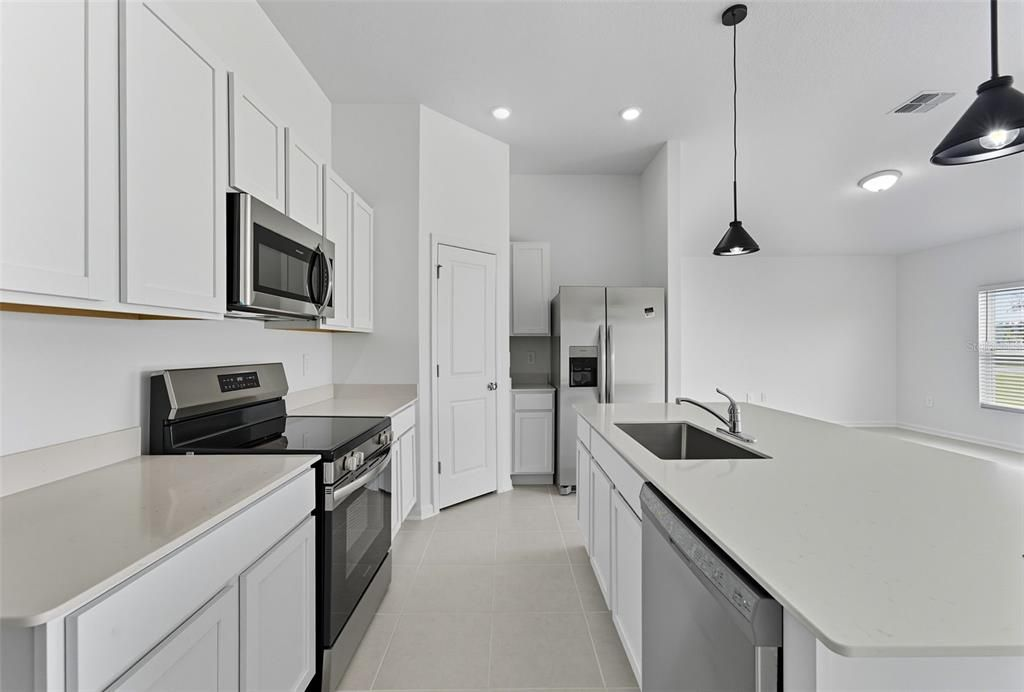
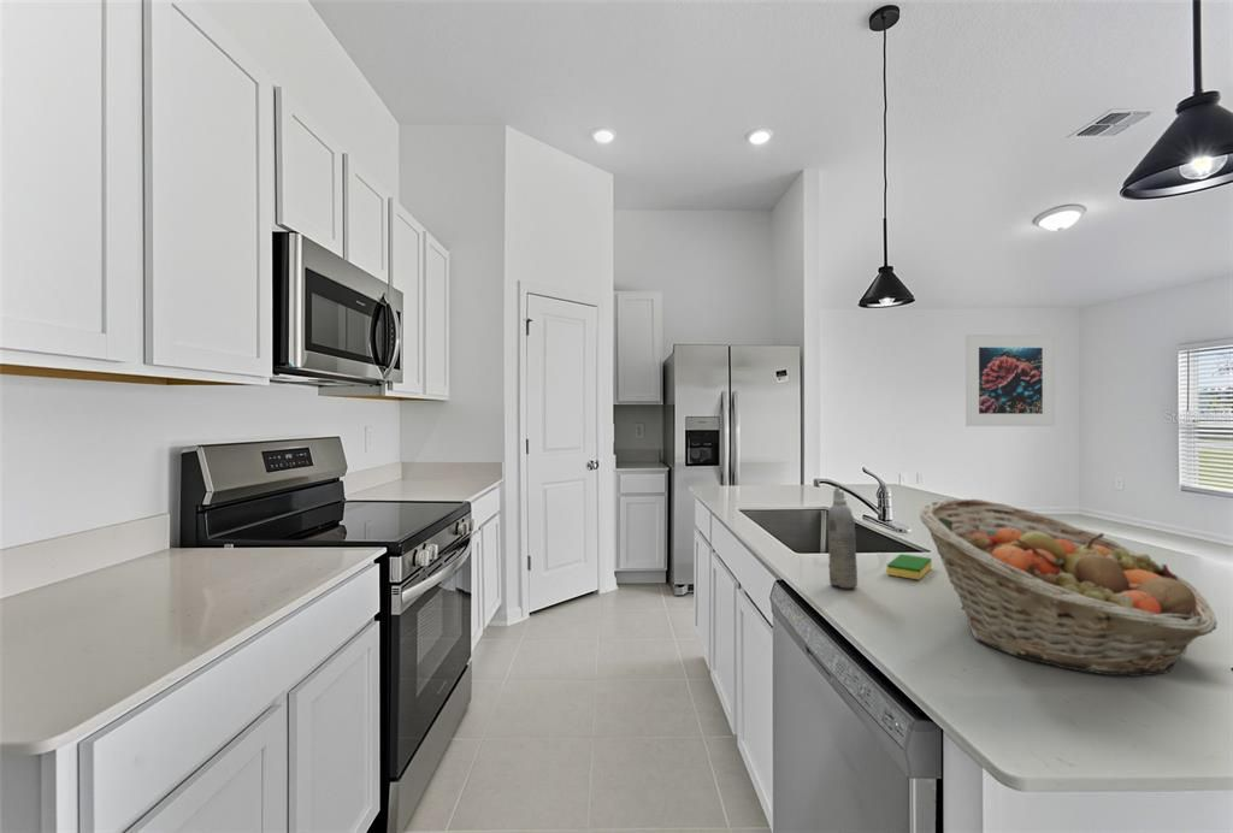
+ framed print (1010, 380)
+ fruit basket (1051, 572)
+ dish sponge (909, 566)
+ aerosol can (842, 536)
